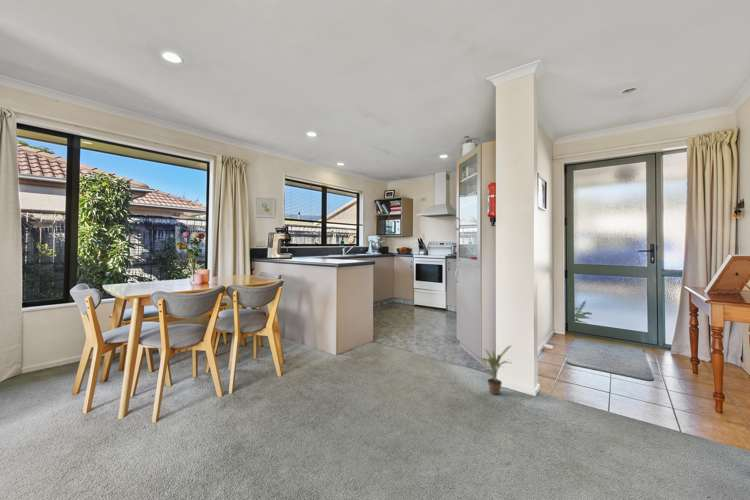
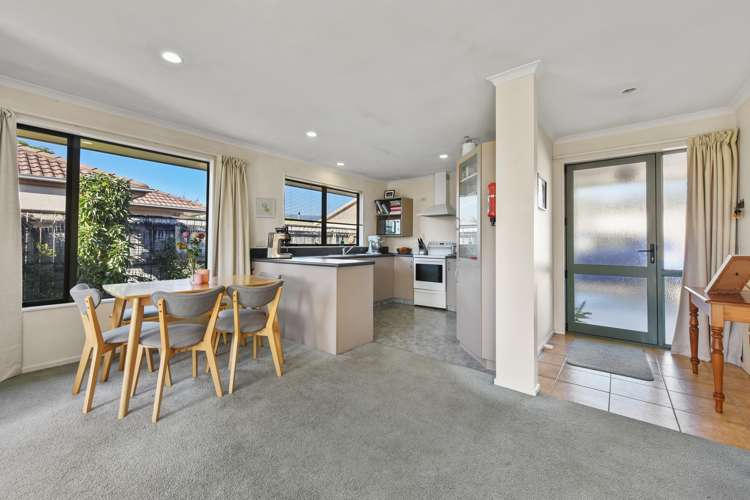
- potted plant (496, 370)
